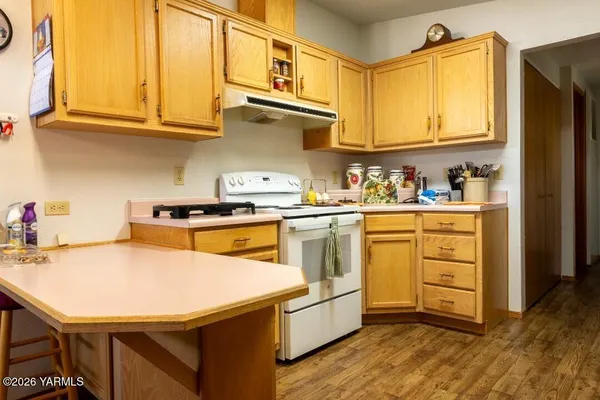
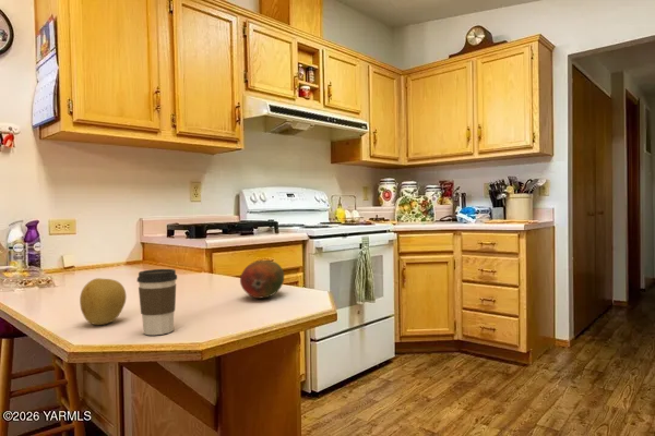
+ coffee cup (157, 301)
+ fruit (263, 278)
+ fruit (103, 300)
